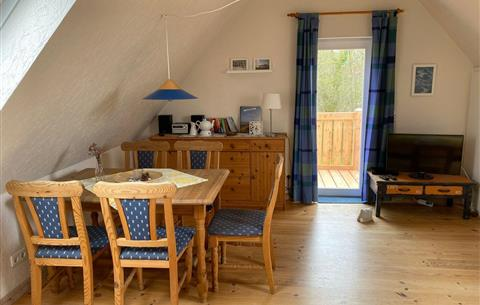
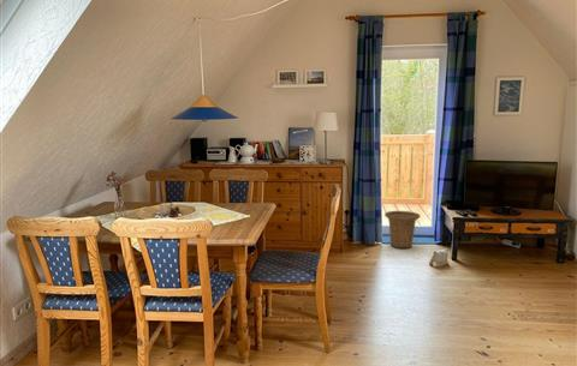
+ basket (401, 229)
